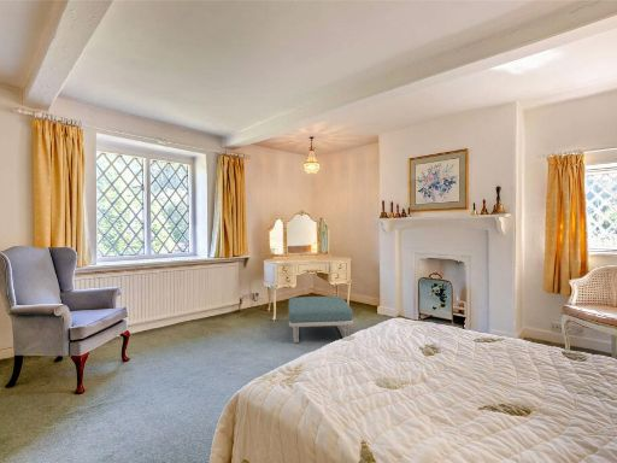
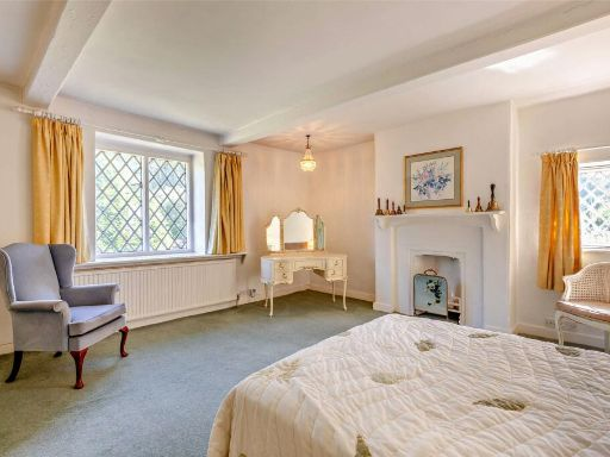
- footstool (318, 316)
